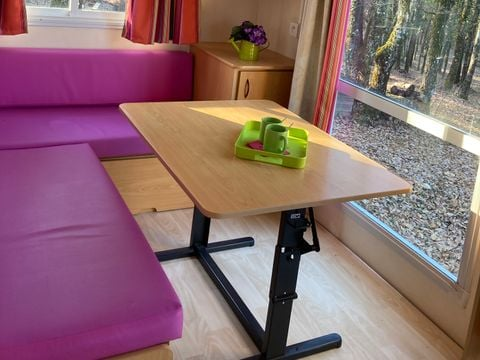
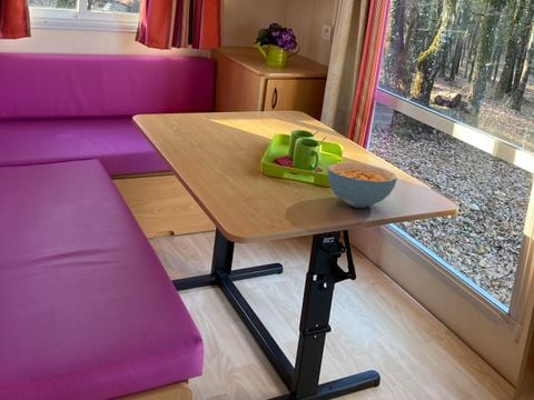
+ cereal bowl (358, 188)
